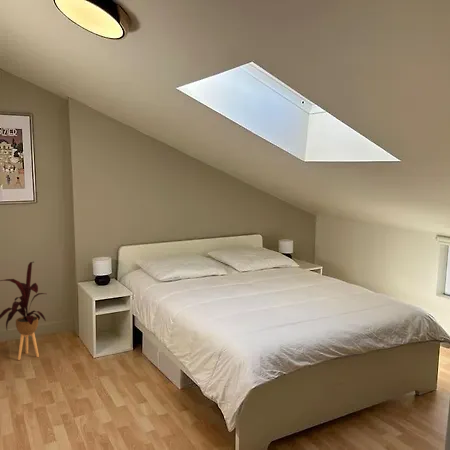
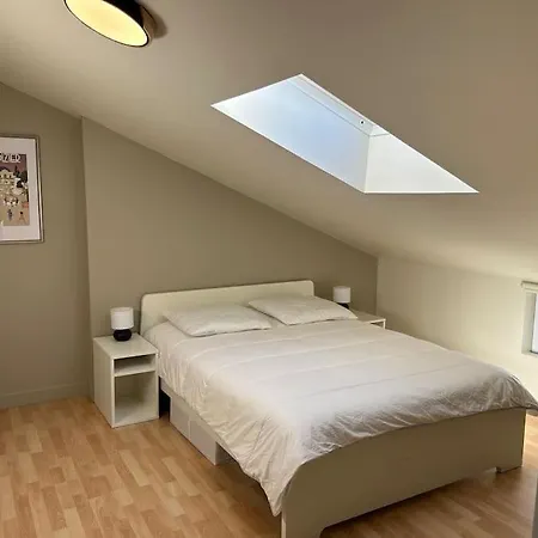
- house plant (21, 310)
